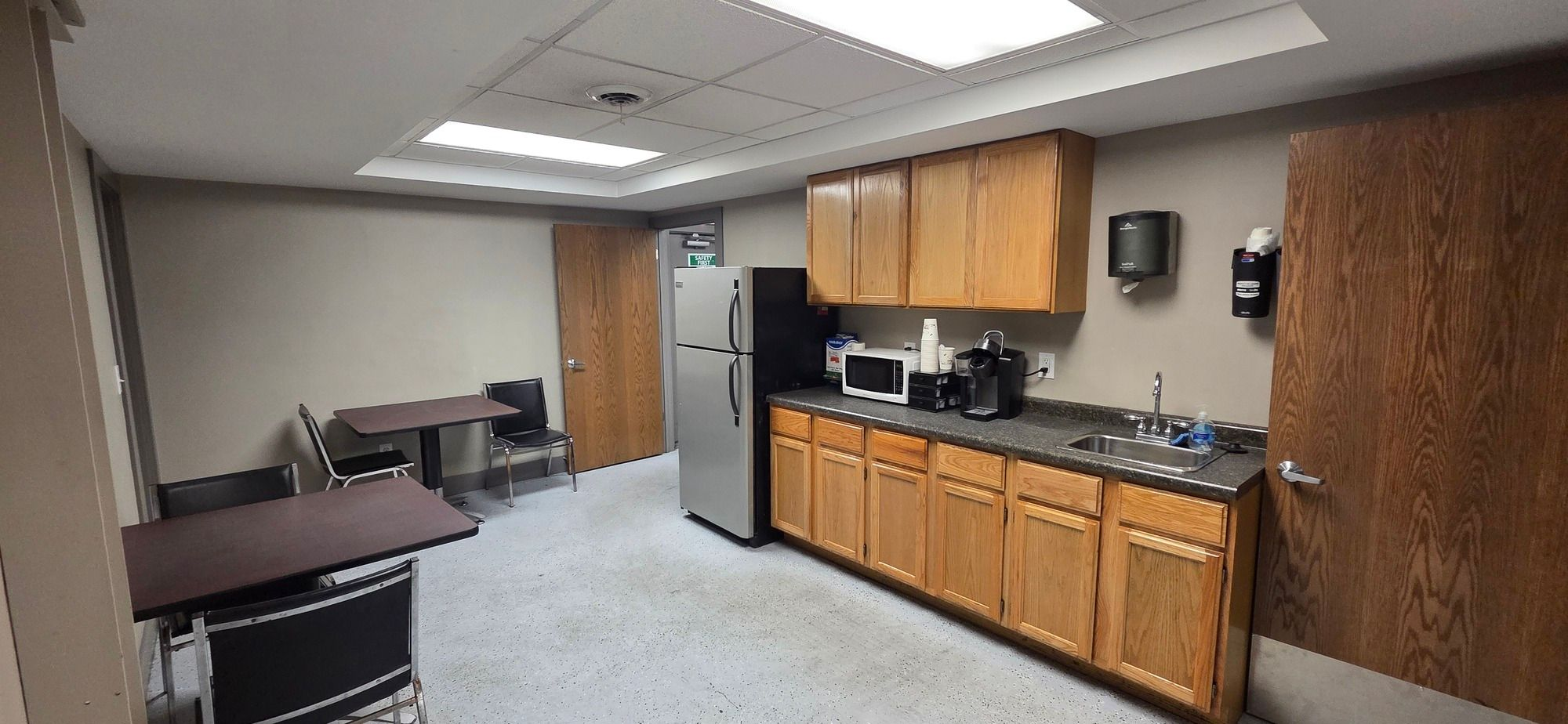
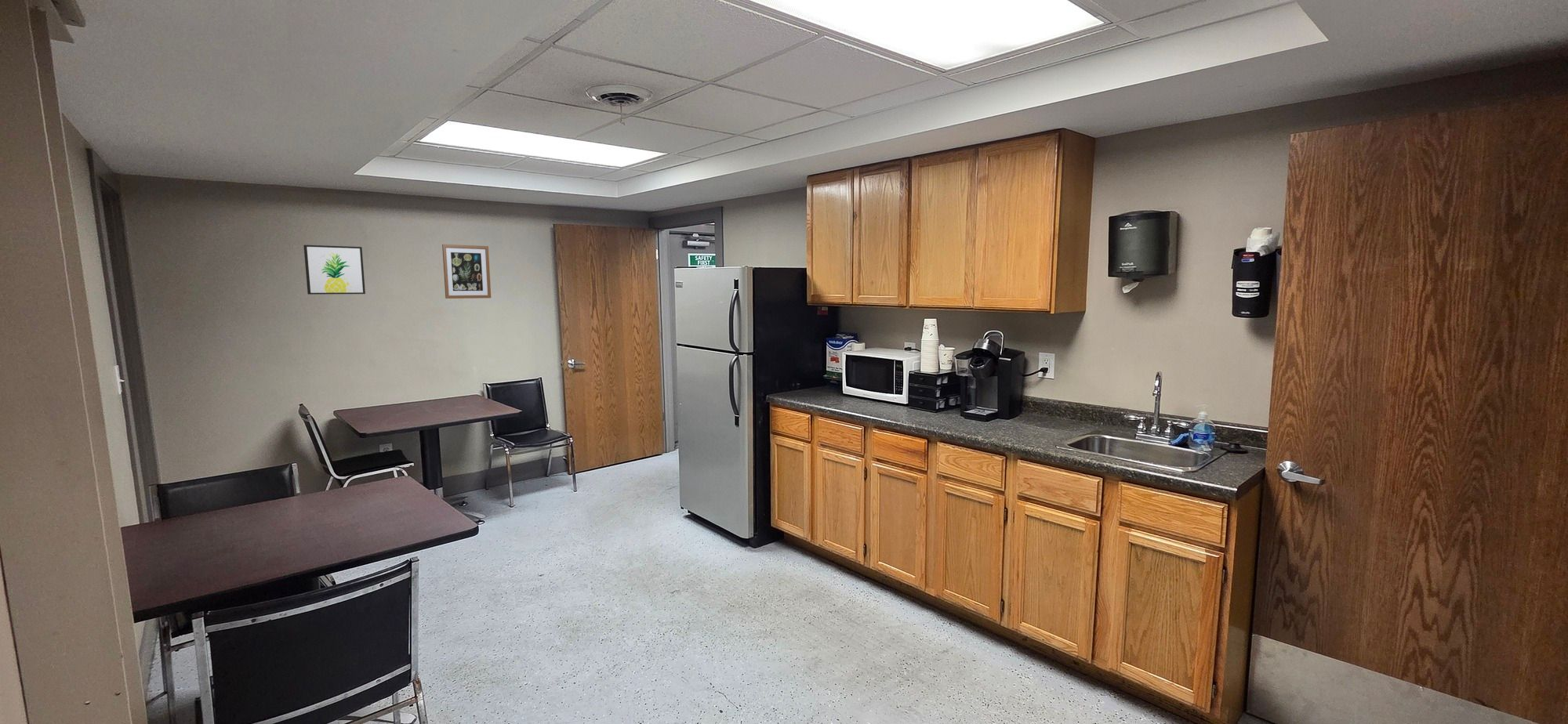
+ wall art (467, 272)
+ wall art (335, 270)
